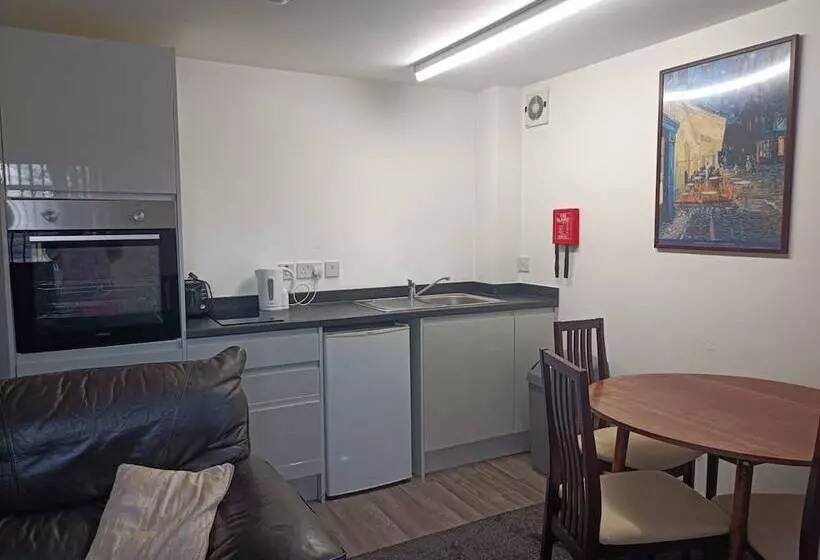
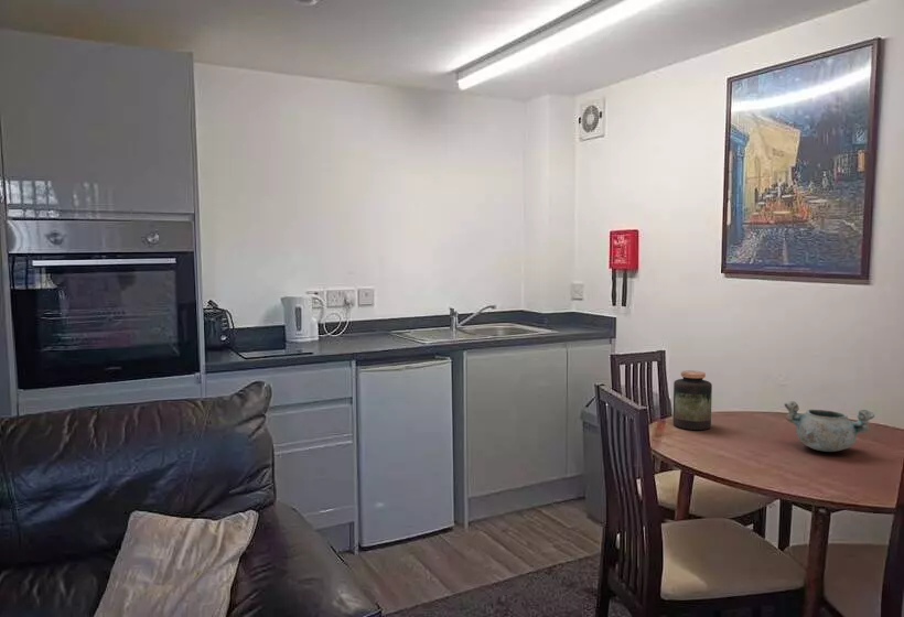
+ decorative bowl (827, 426)
+ jar (692, 399)
